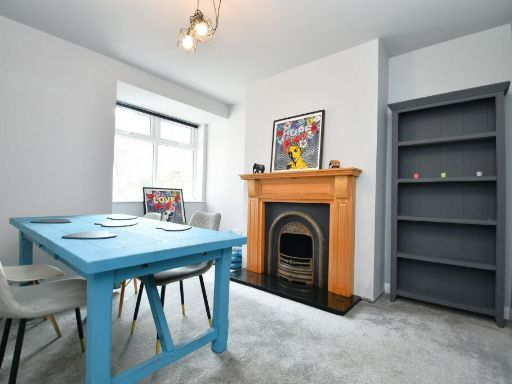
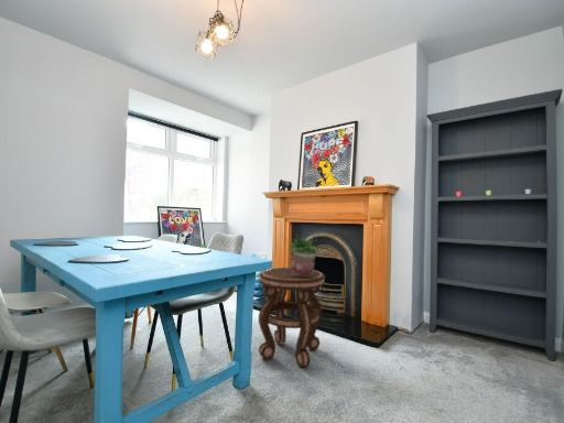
+ side table (291, 308)
+ potted plant (303, 254)
